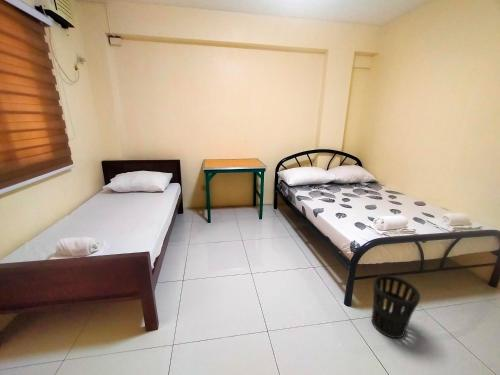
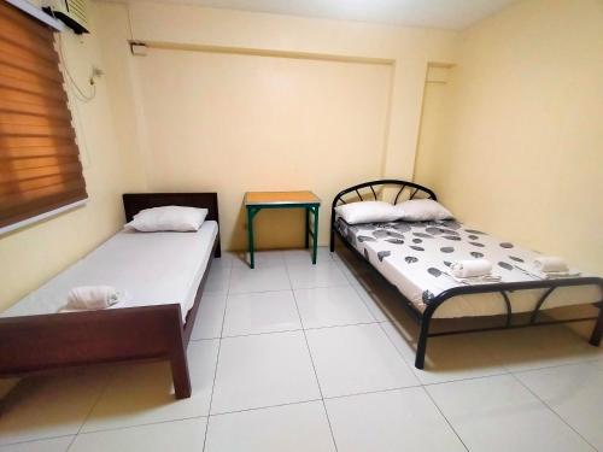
- wastebasket (392, 306)
